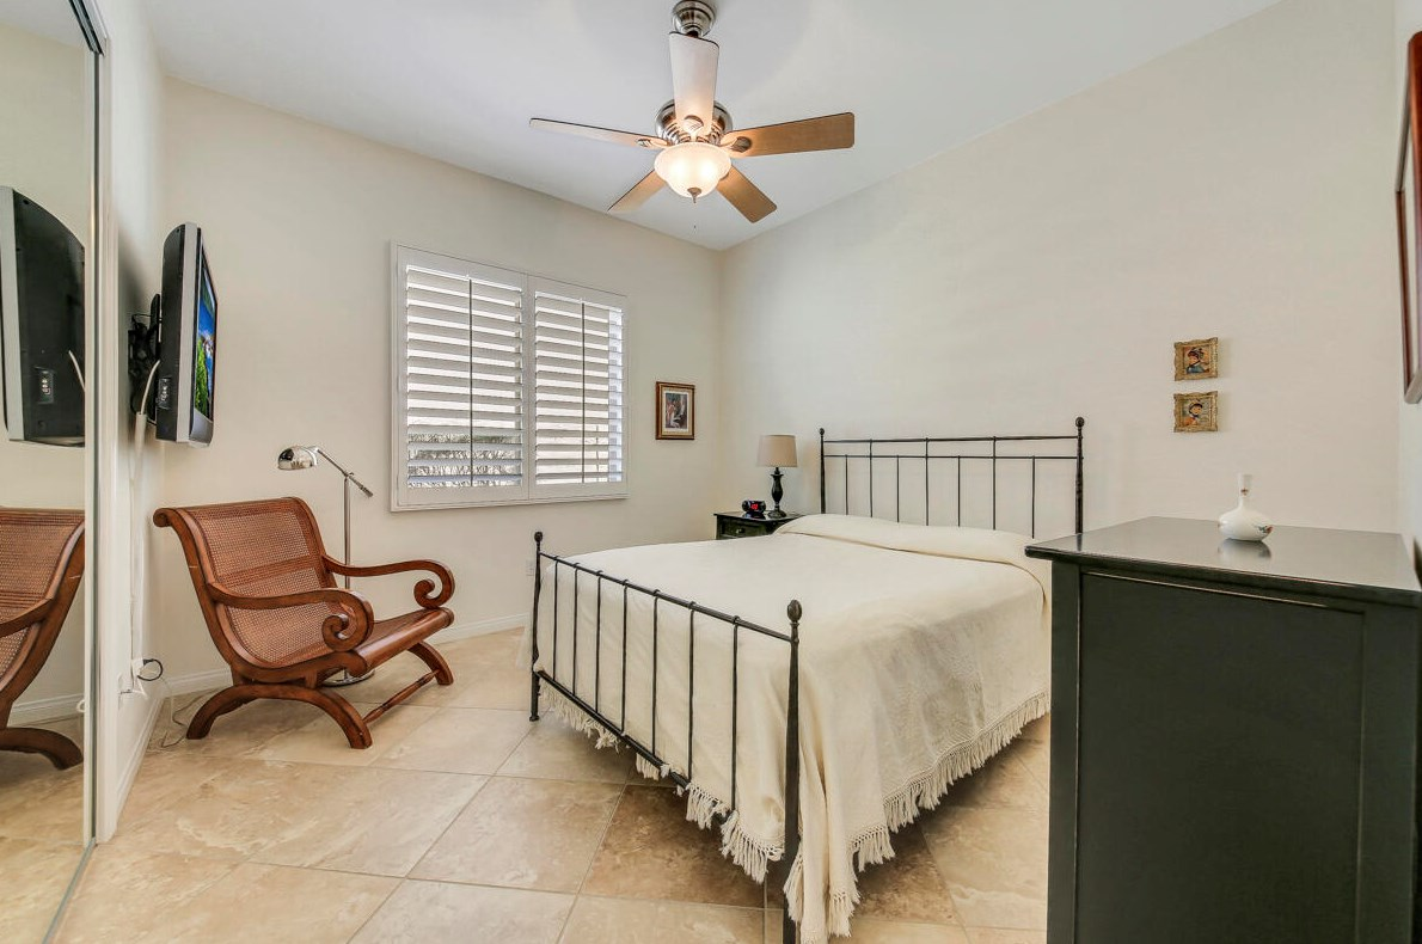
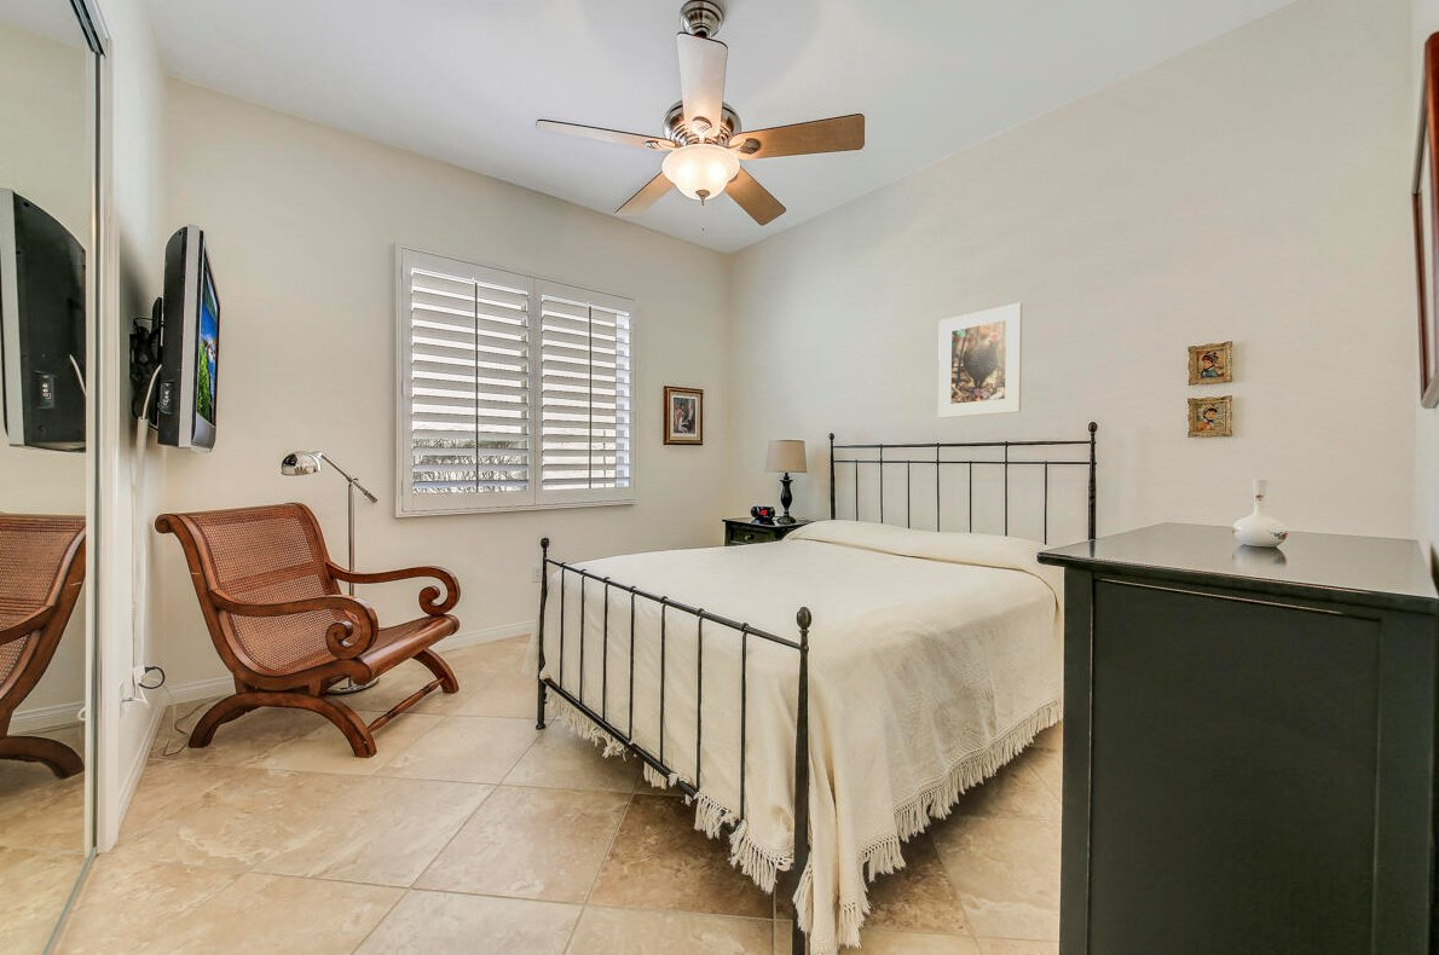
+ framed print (977, 363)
